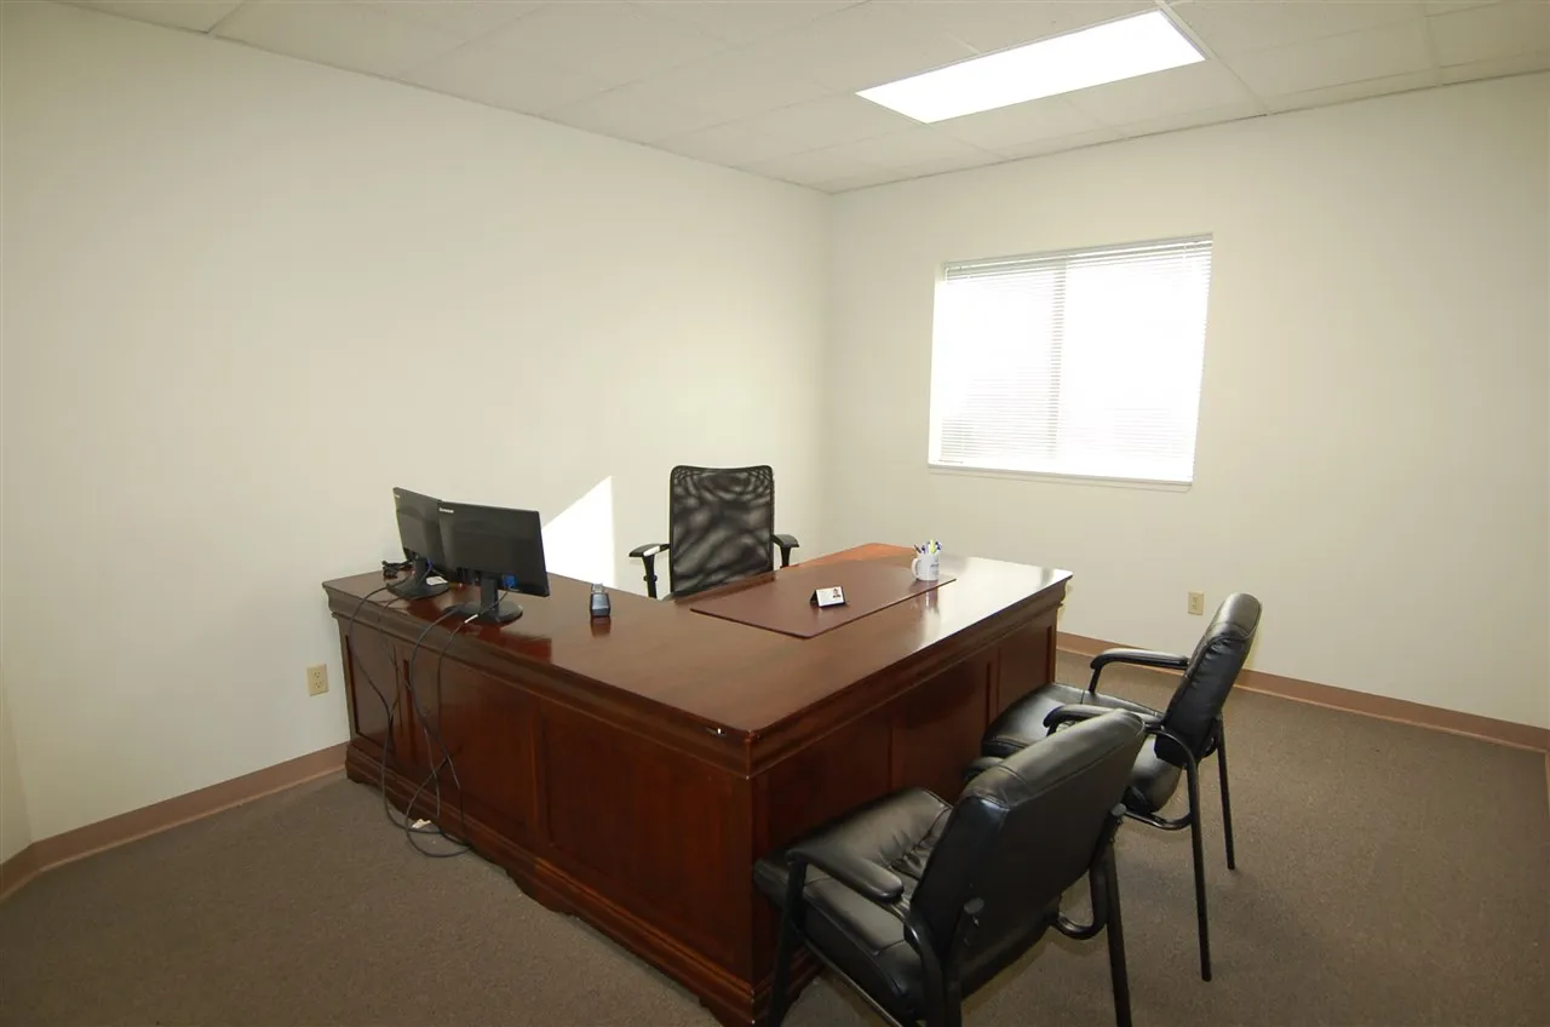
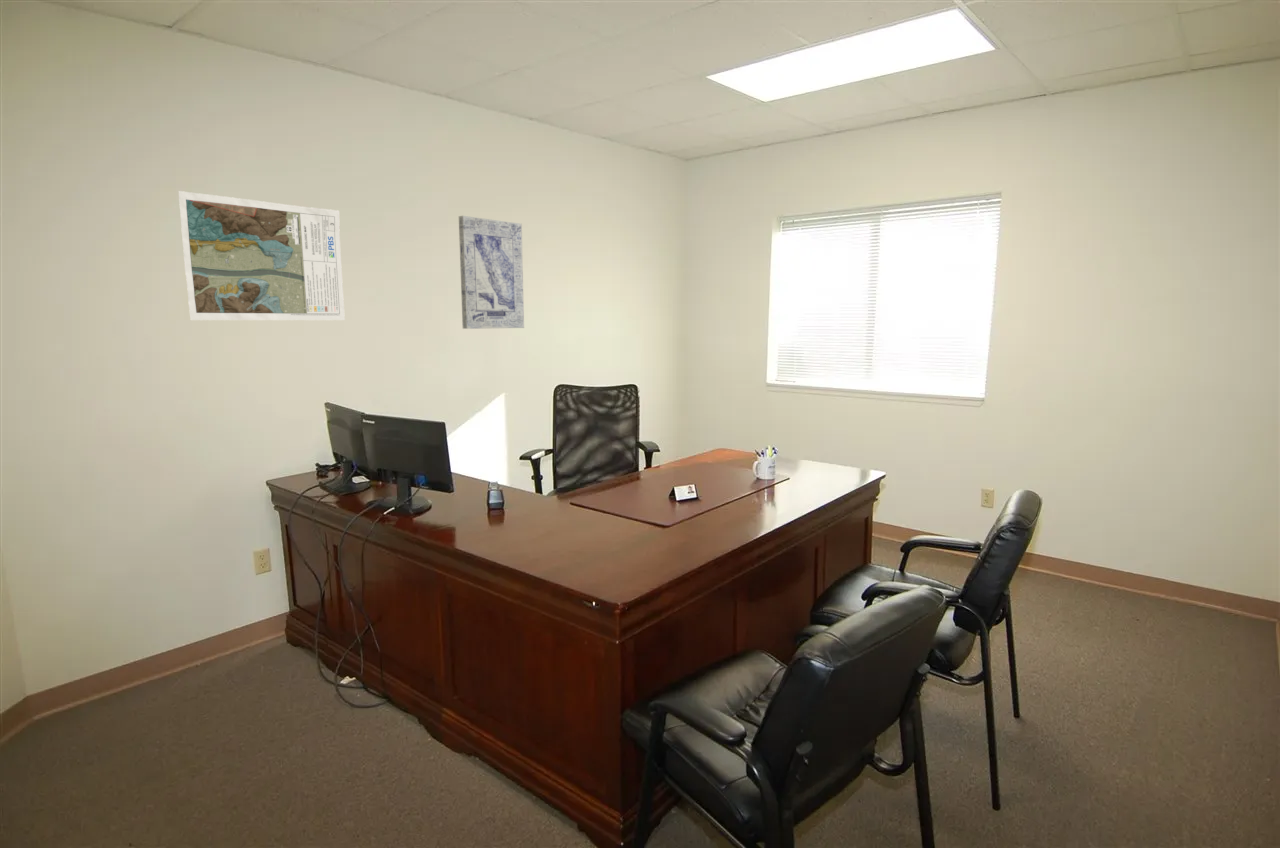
+ map (269, 261)
+ wall art (492, 274)
